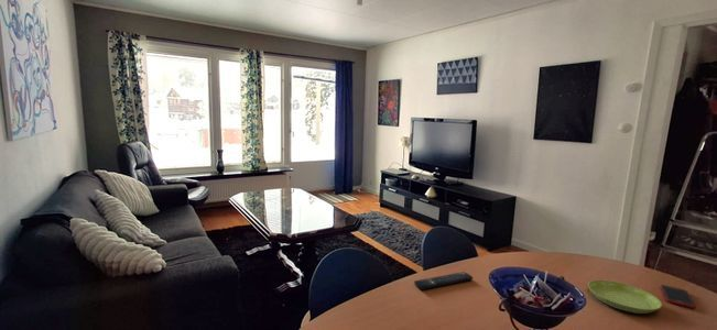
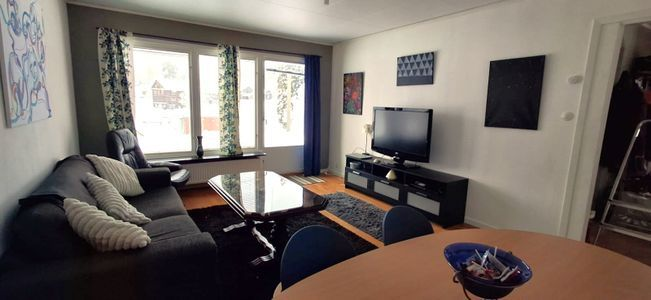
- cell phone (676, 296)
- saucer (622, 297)
- remote control (444, 280)
